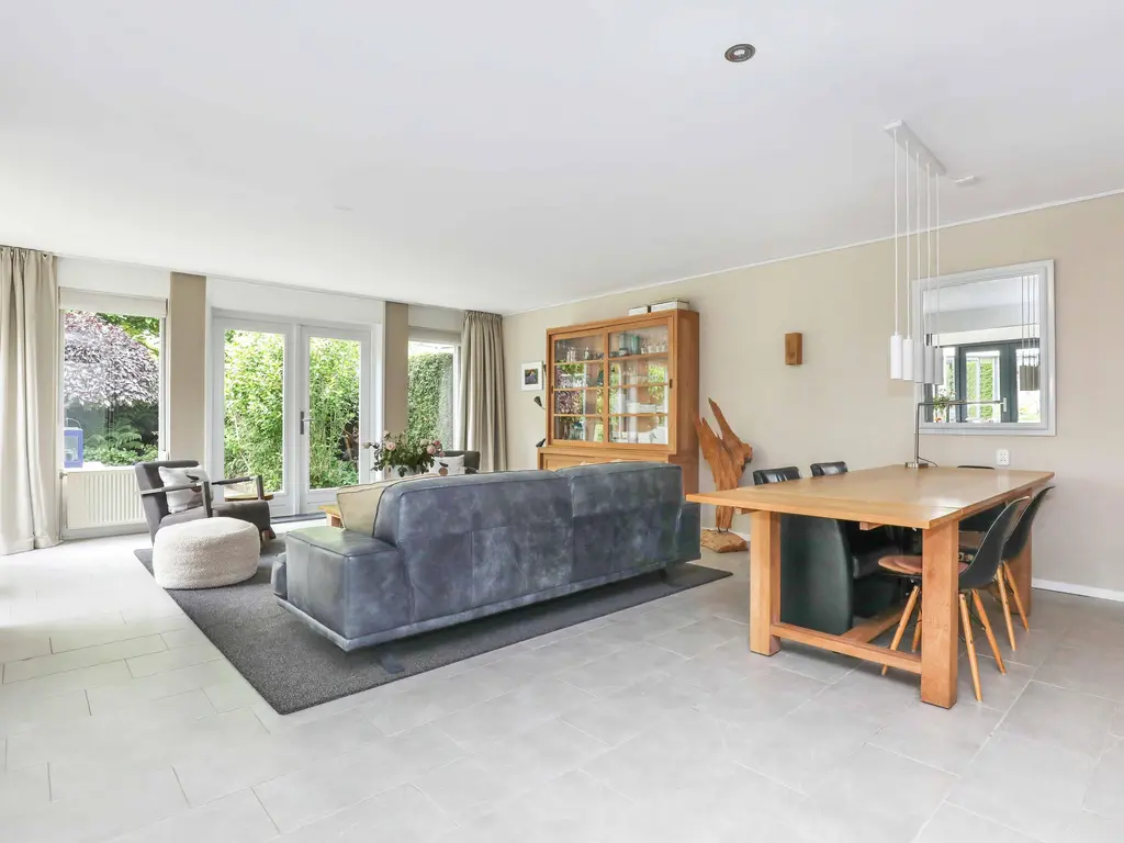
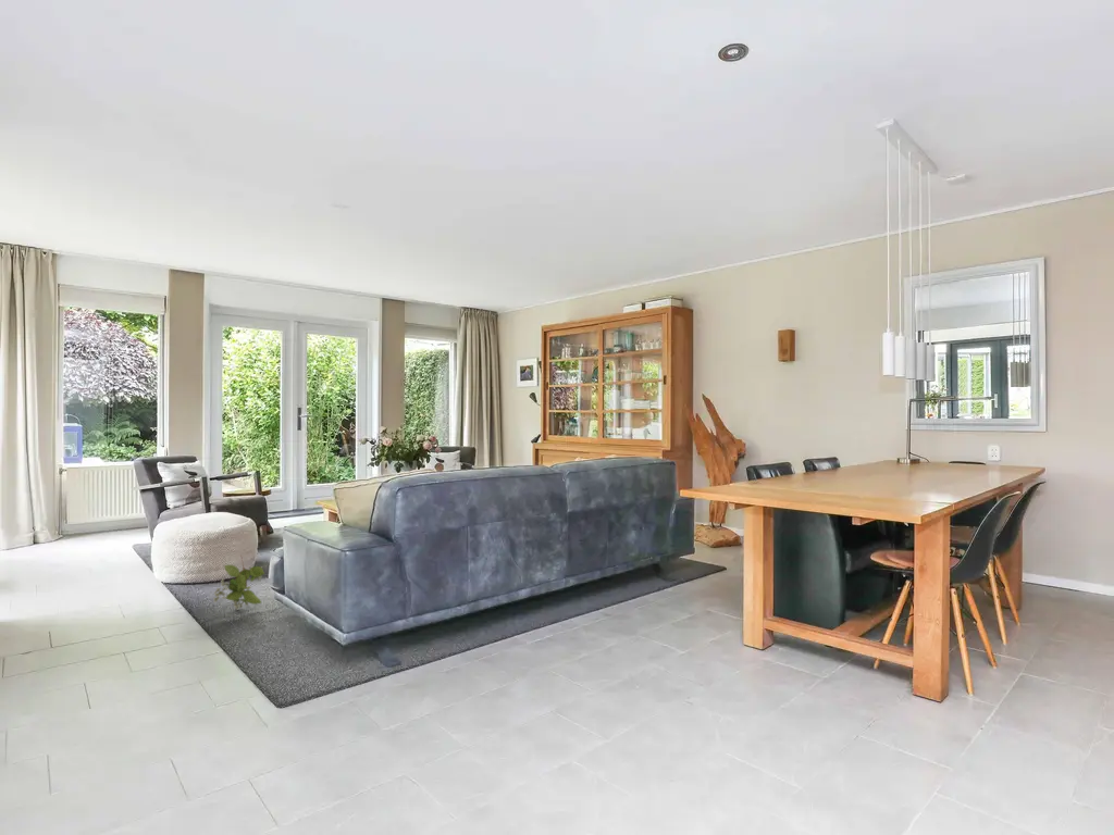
+ decorative plant (235, 583)
